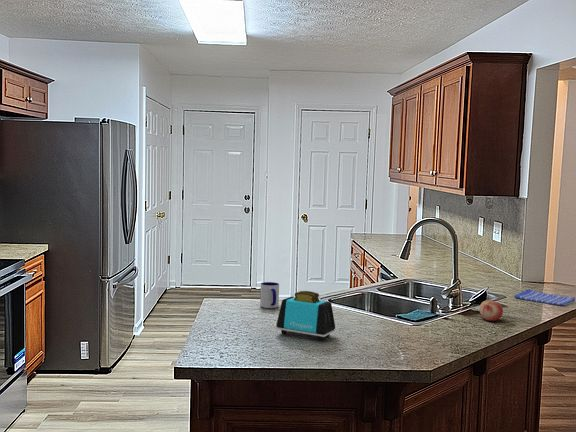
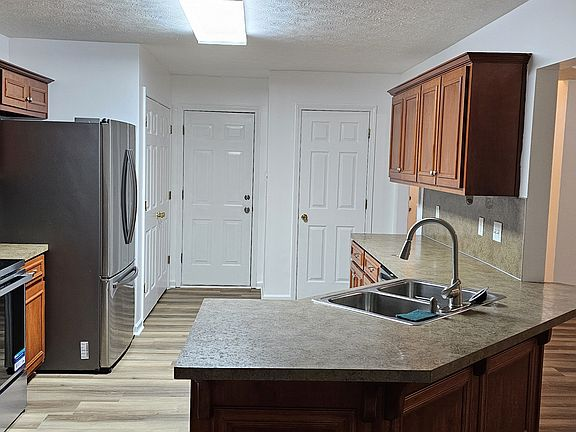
- dish towel (544, 297)
- mug (270, 295)
- toaster (306, 313)
- fruit (491, 310)
